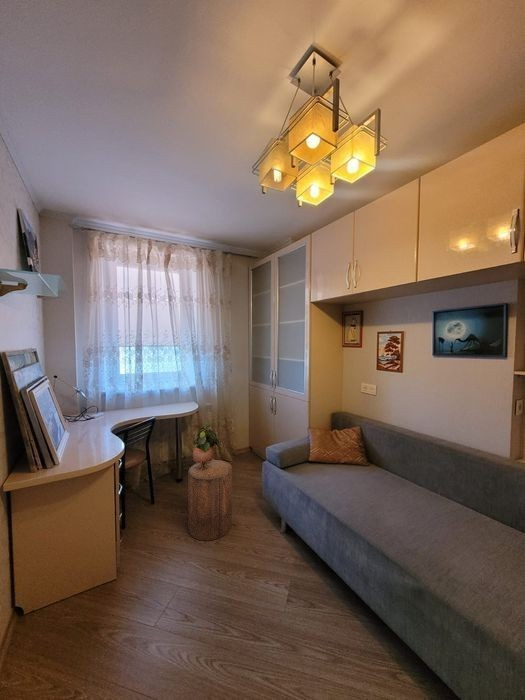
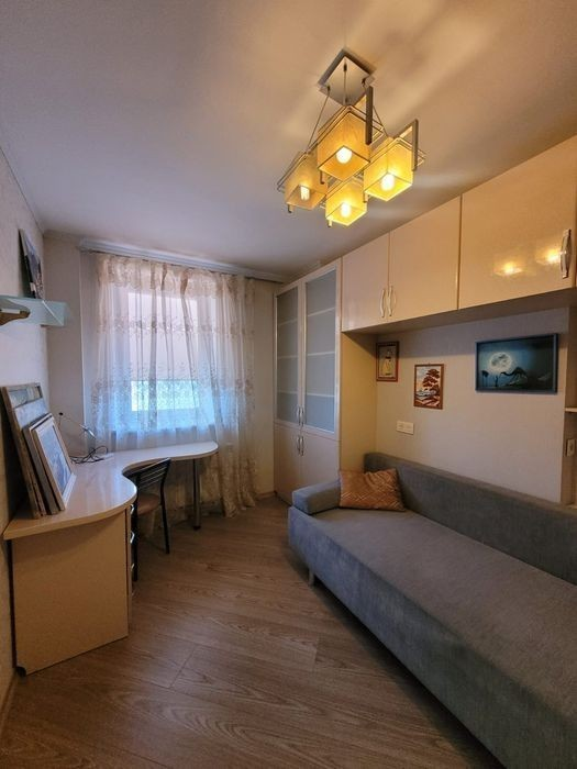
- potted plant (206, 445)
- stool (210, 497)
